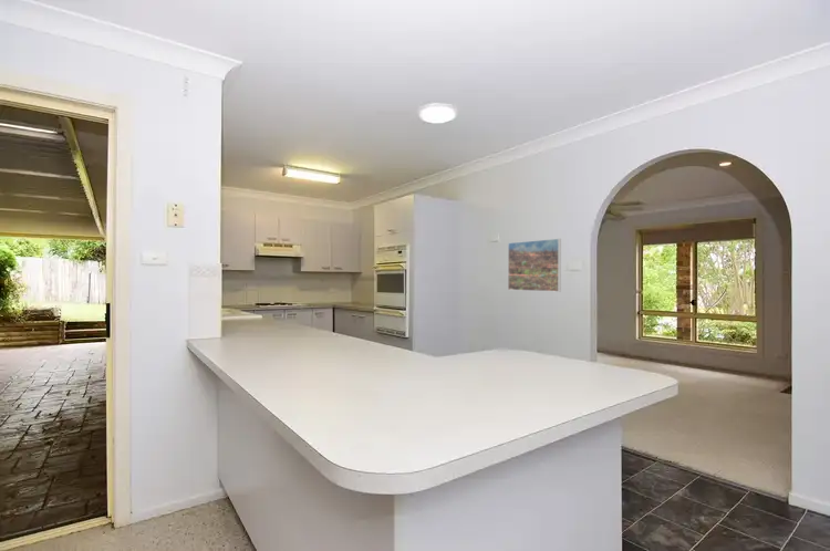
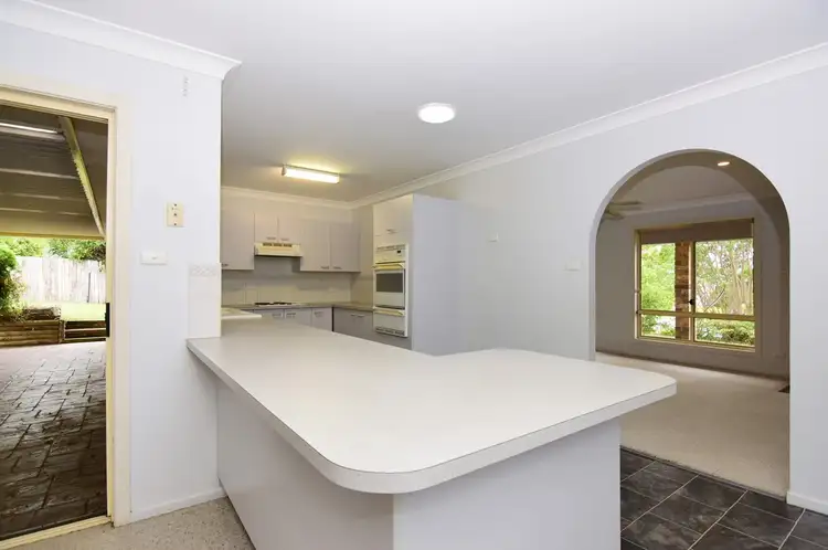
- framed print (532, 266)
